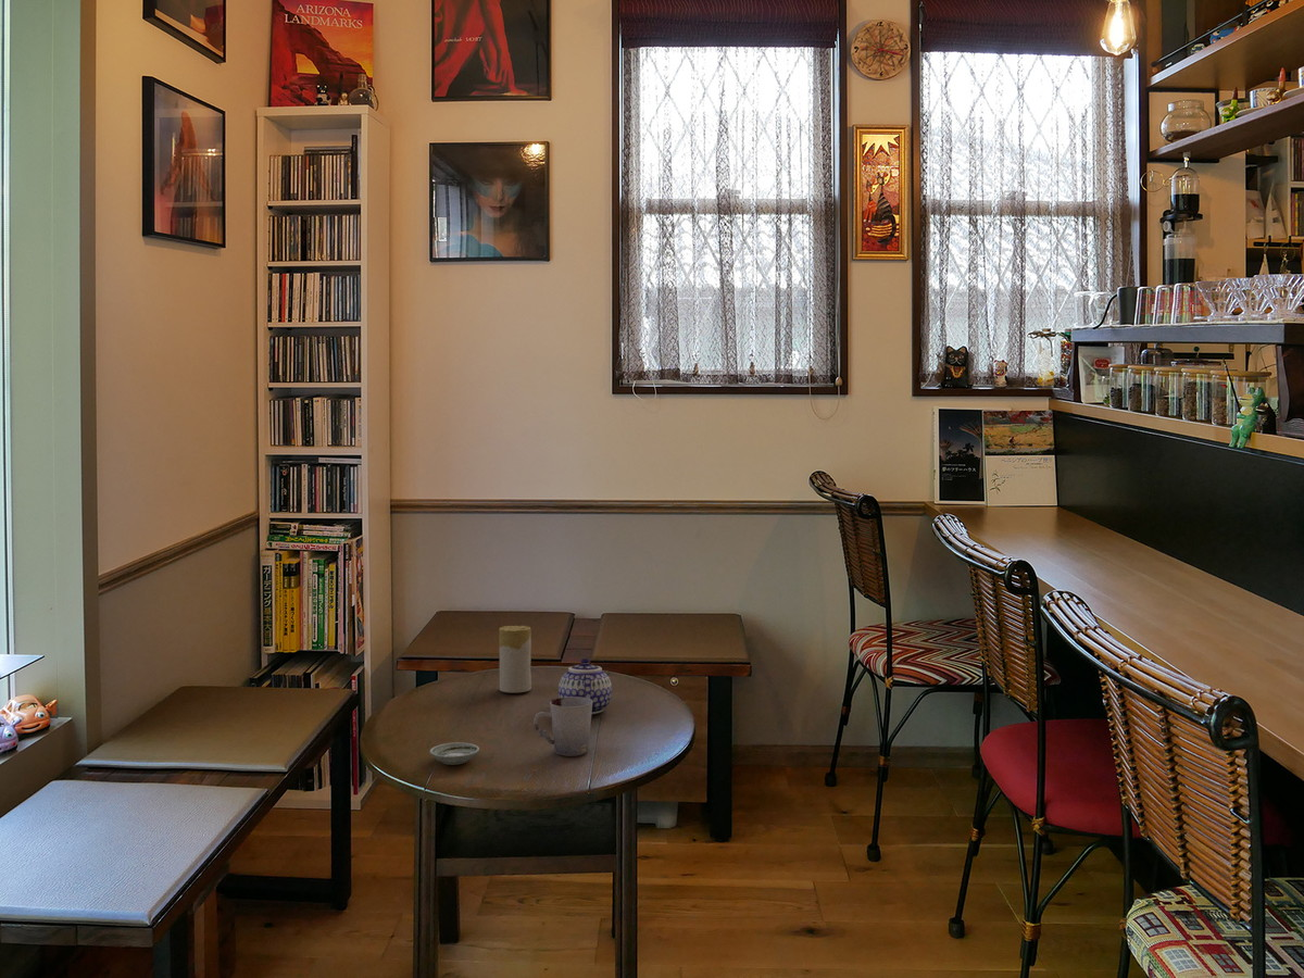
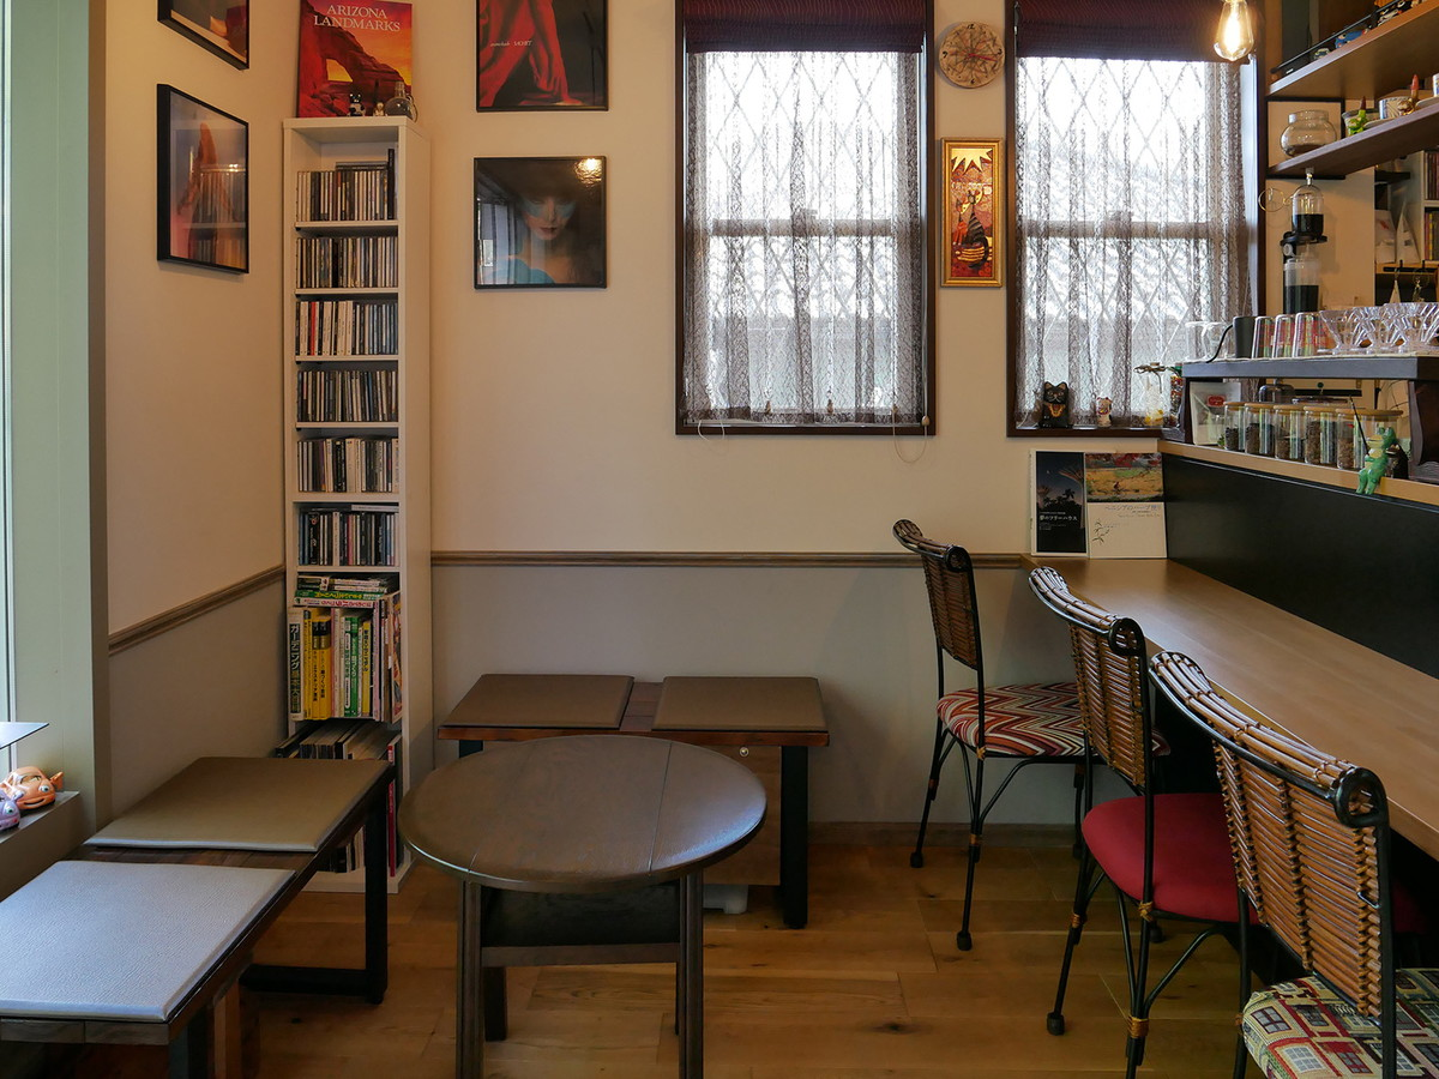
- teapot (585, 685)
- cup (563, 726)
- candle (515, 659)
- saucer (454, 754)
